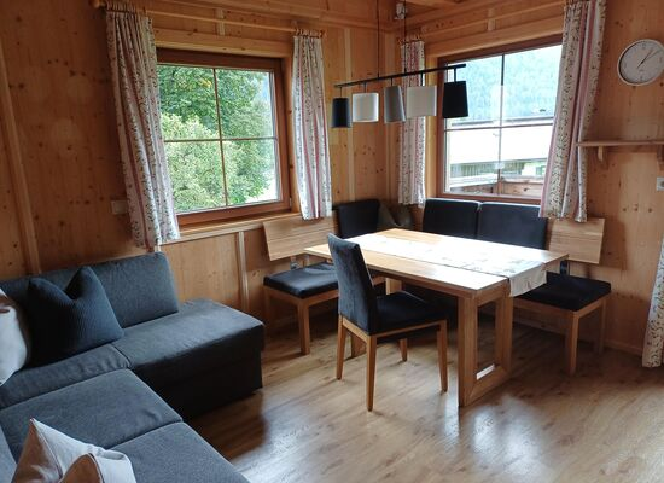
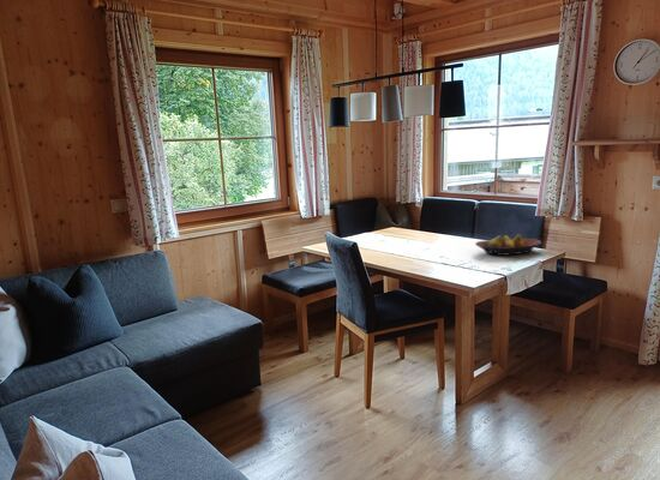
+ fruit bowl (508, 244)
